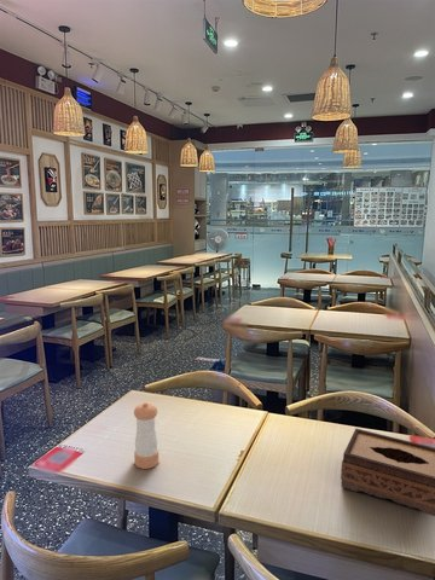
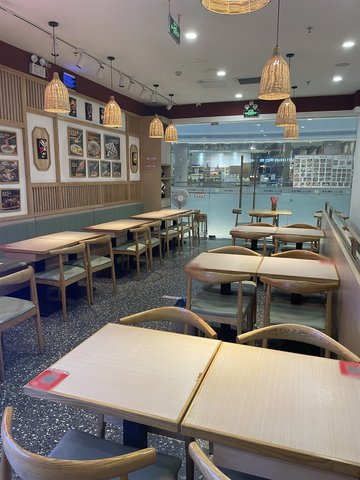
- tissue box (394, 469)
- pepper shaker (145, 433)
